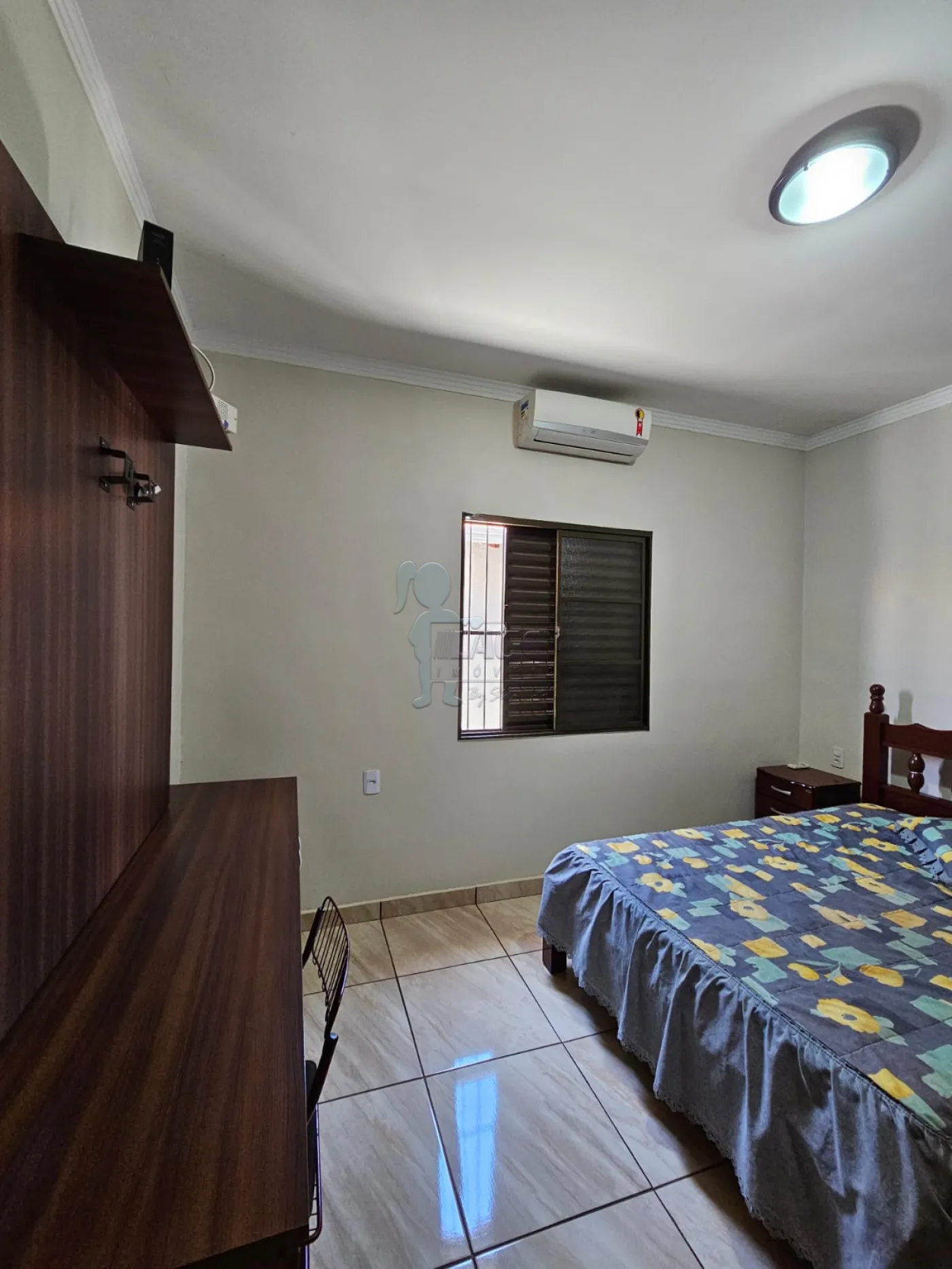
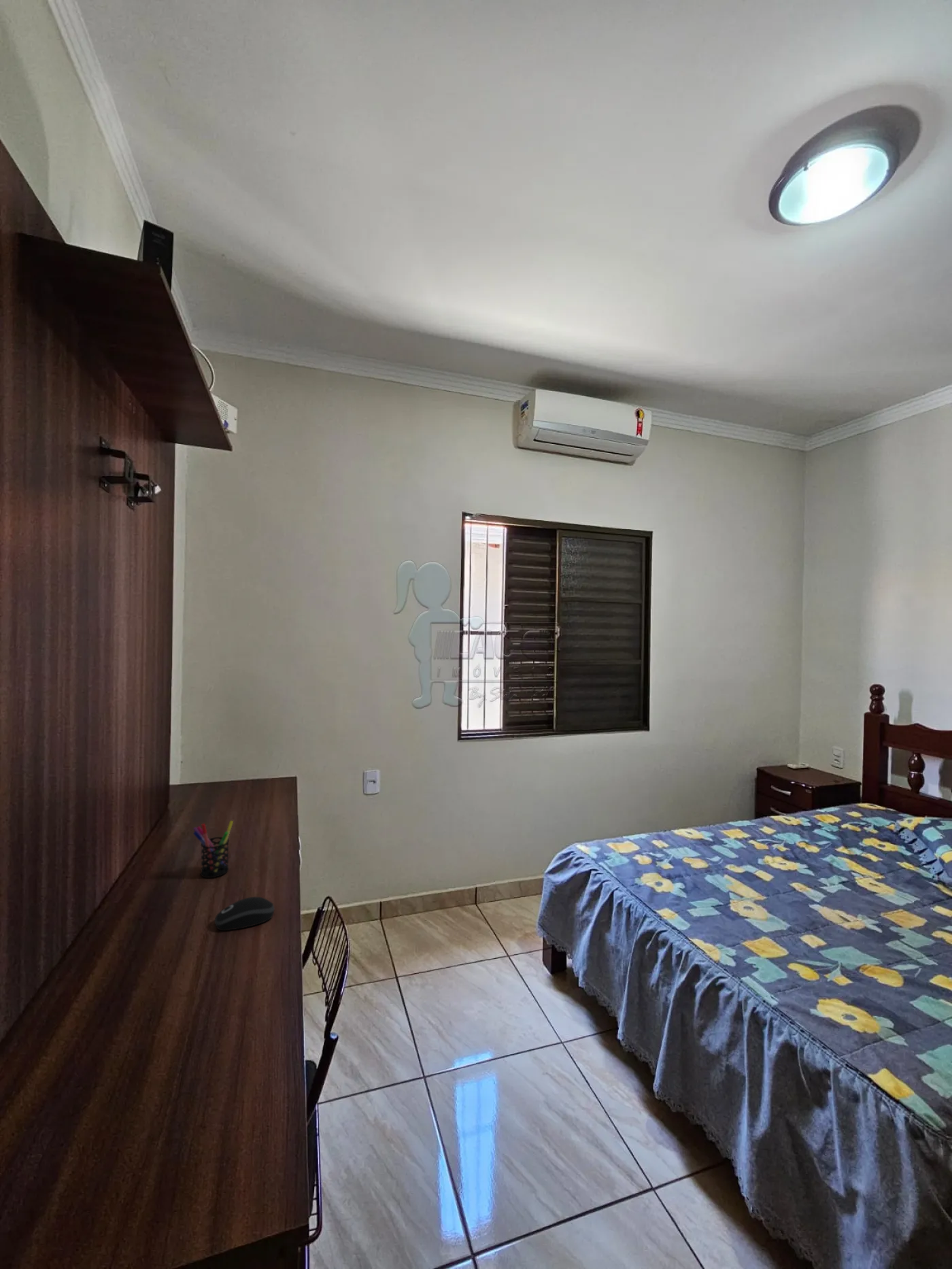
+ pen holder (216, 847)
+ computer mouse (245, 909)
